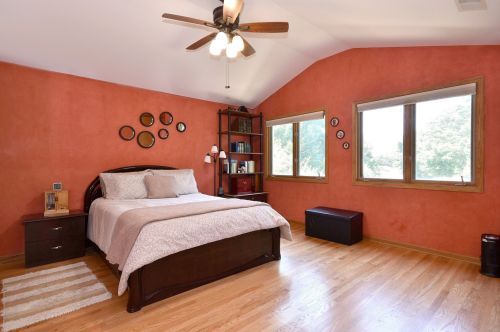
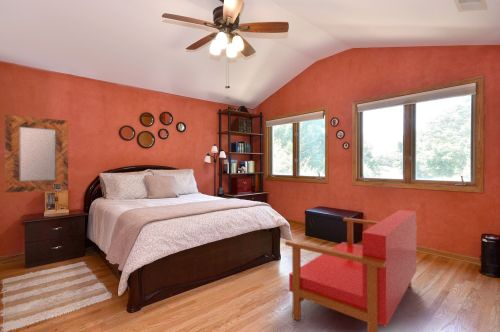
+ home mirror (38, 154)
+ loveseat (358, 258)
